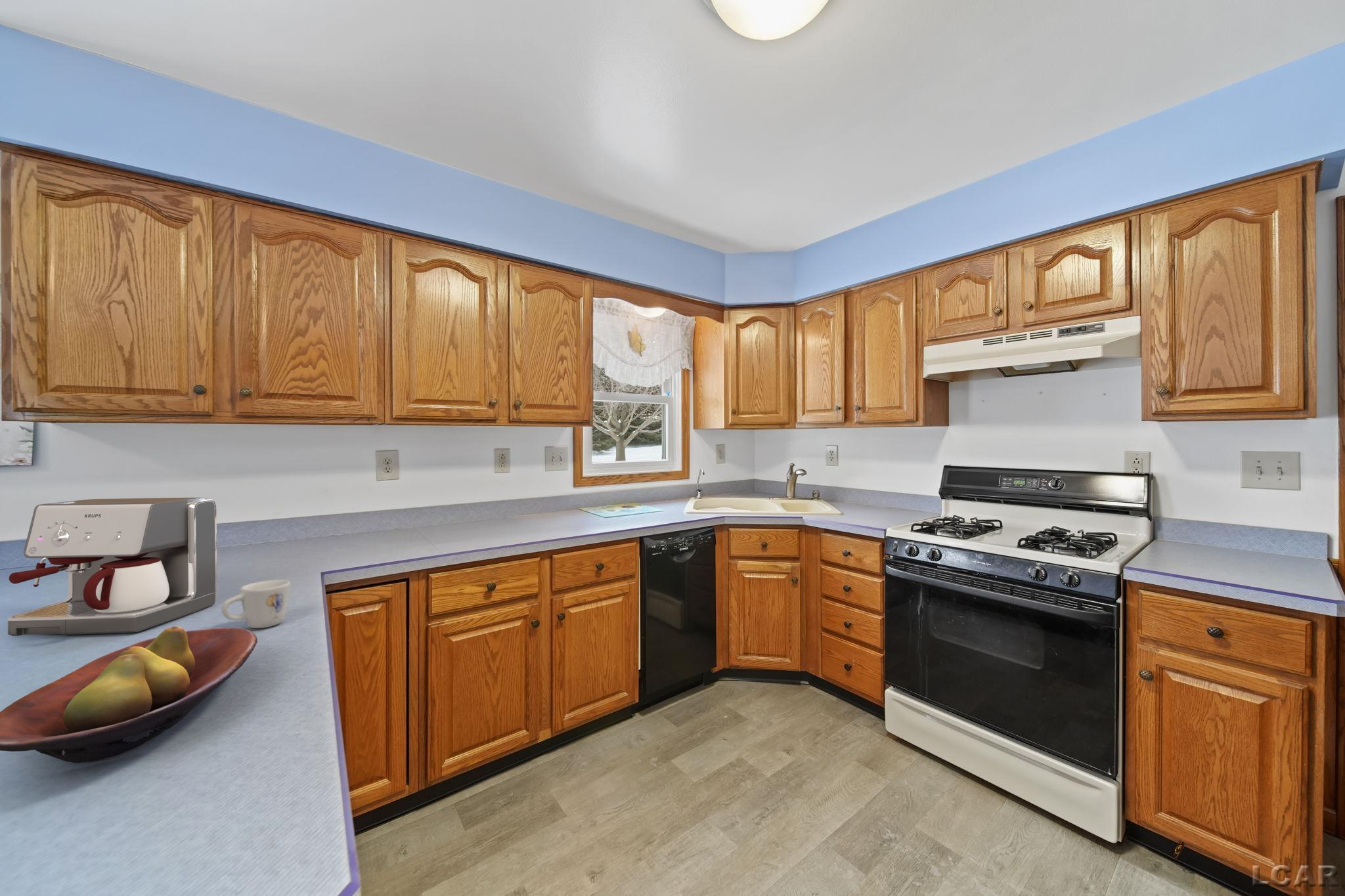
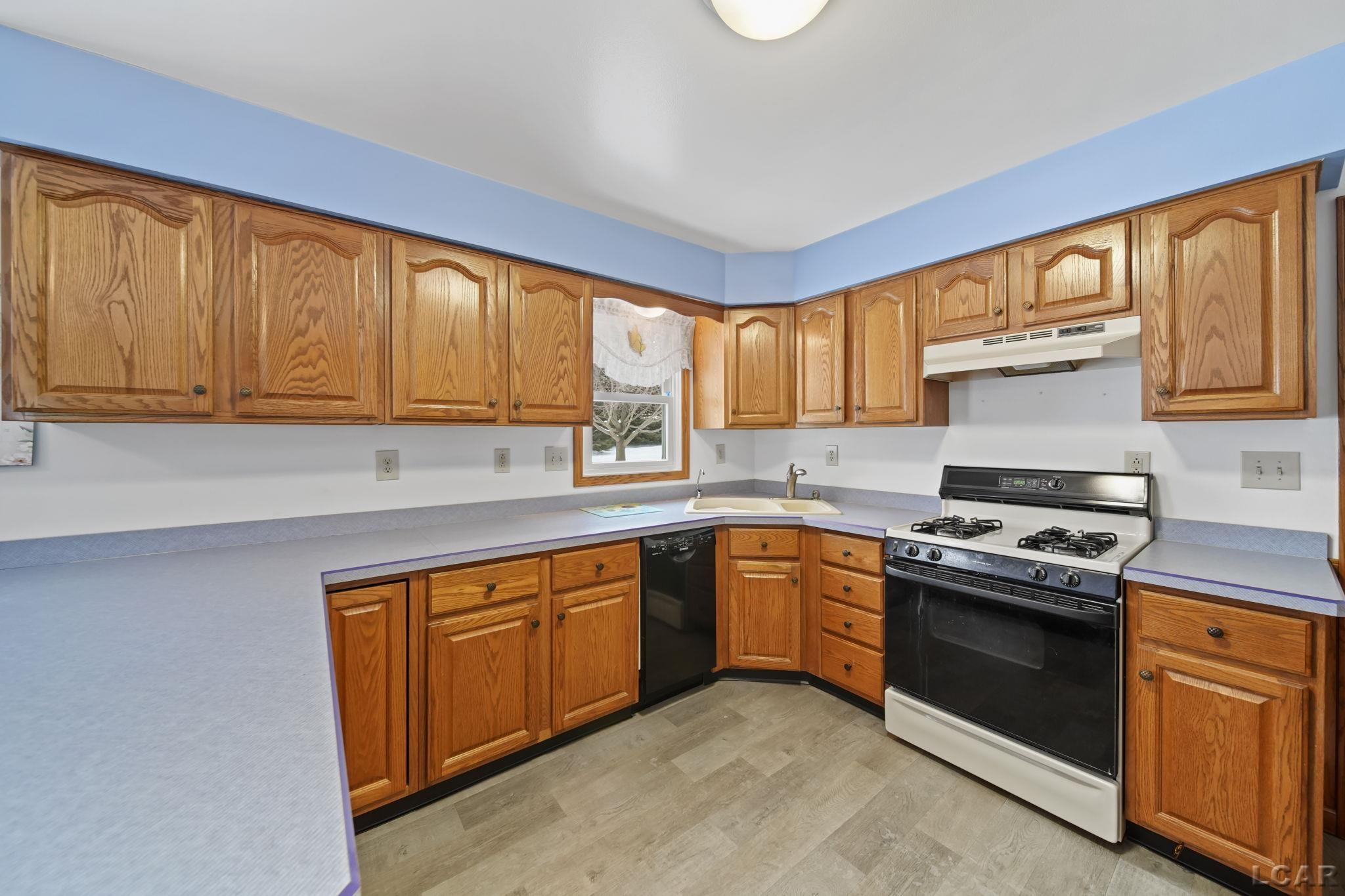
- fruit bowl (145, 676)
- mug (257, 607)
- coffee maker (121, 559)
